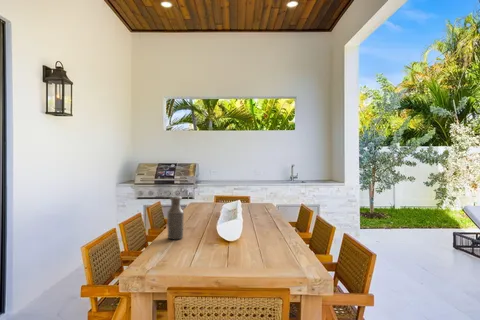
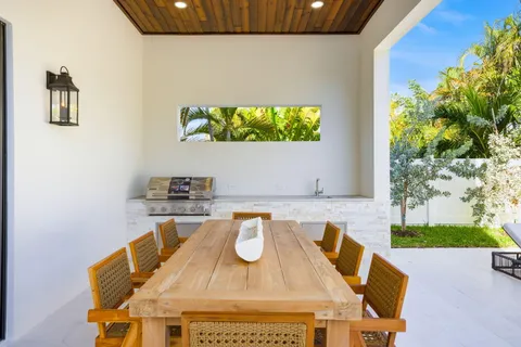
- bottle (175, 217)
